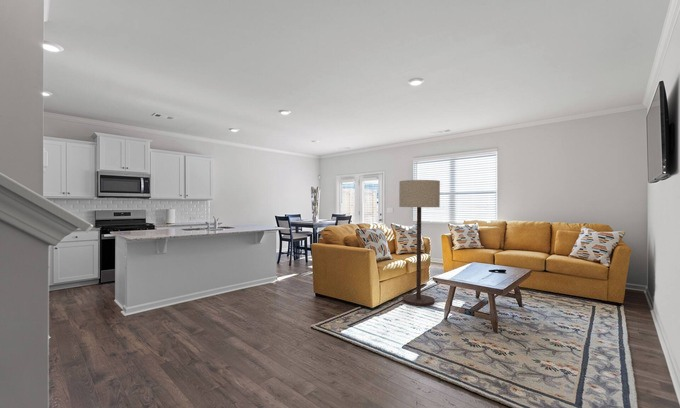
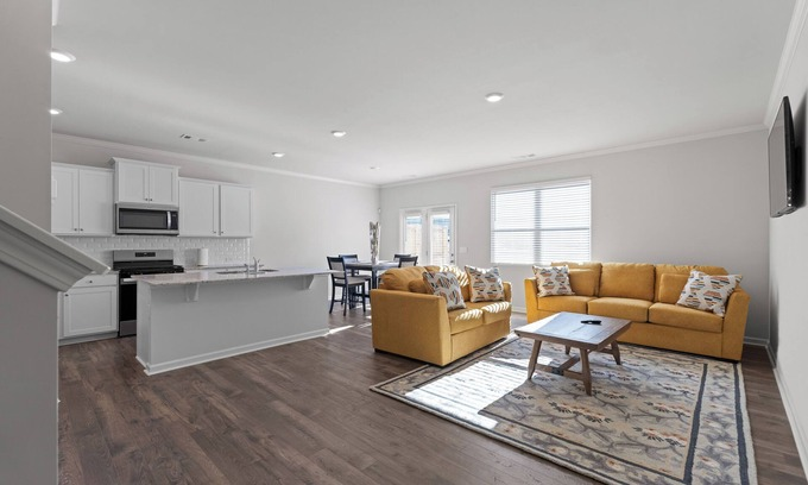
- floor lamp (418, 241)
